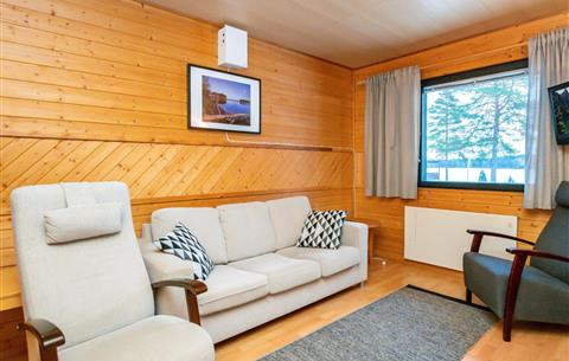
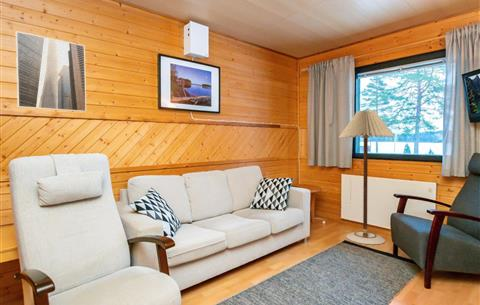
+ floor lamp (365, 174)
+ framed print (53, 74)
